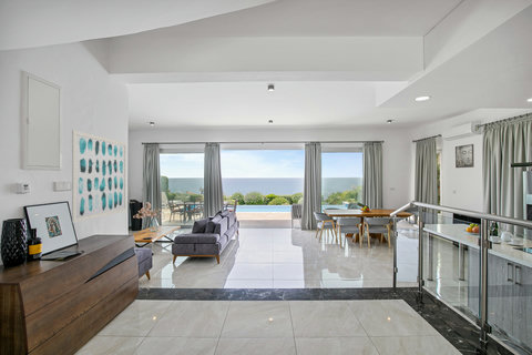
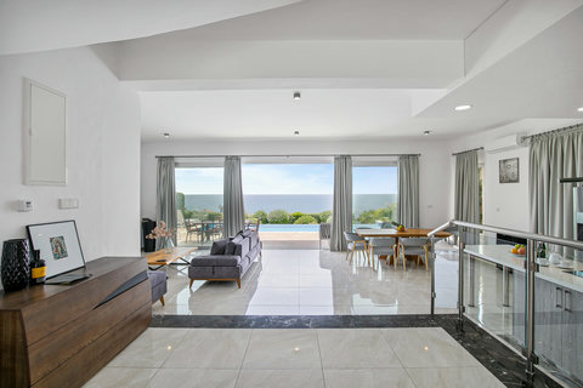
- wall art (103, 176)
